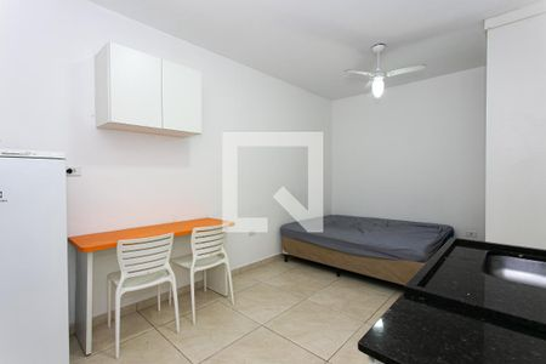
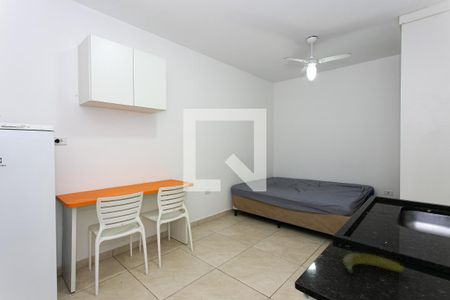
+ banana (368, 262)
